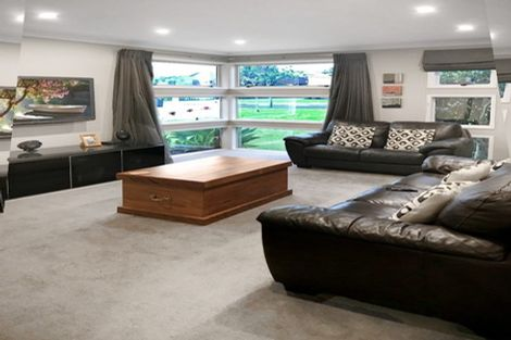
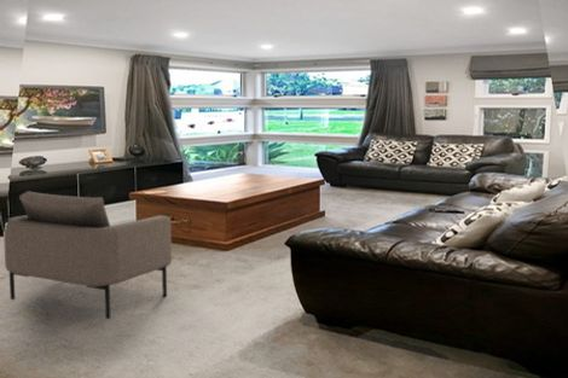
+ armchair (86, 244)
